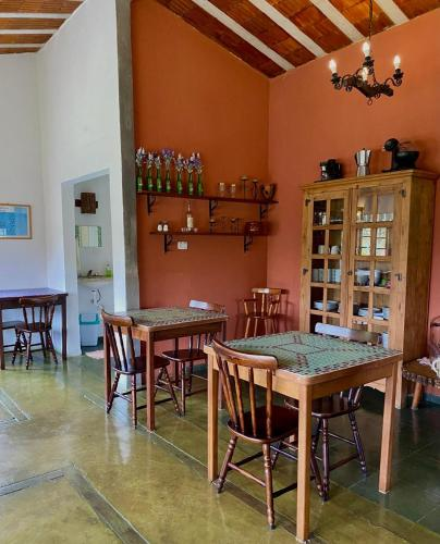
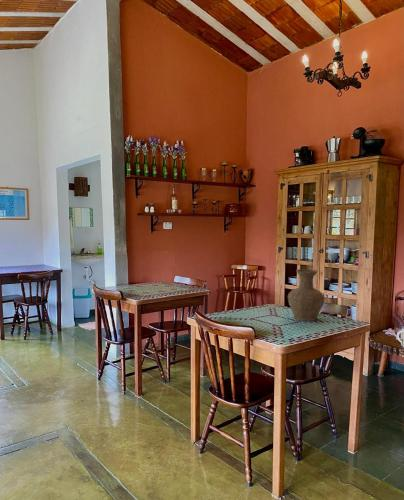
+ vase (306, 294)
